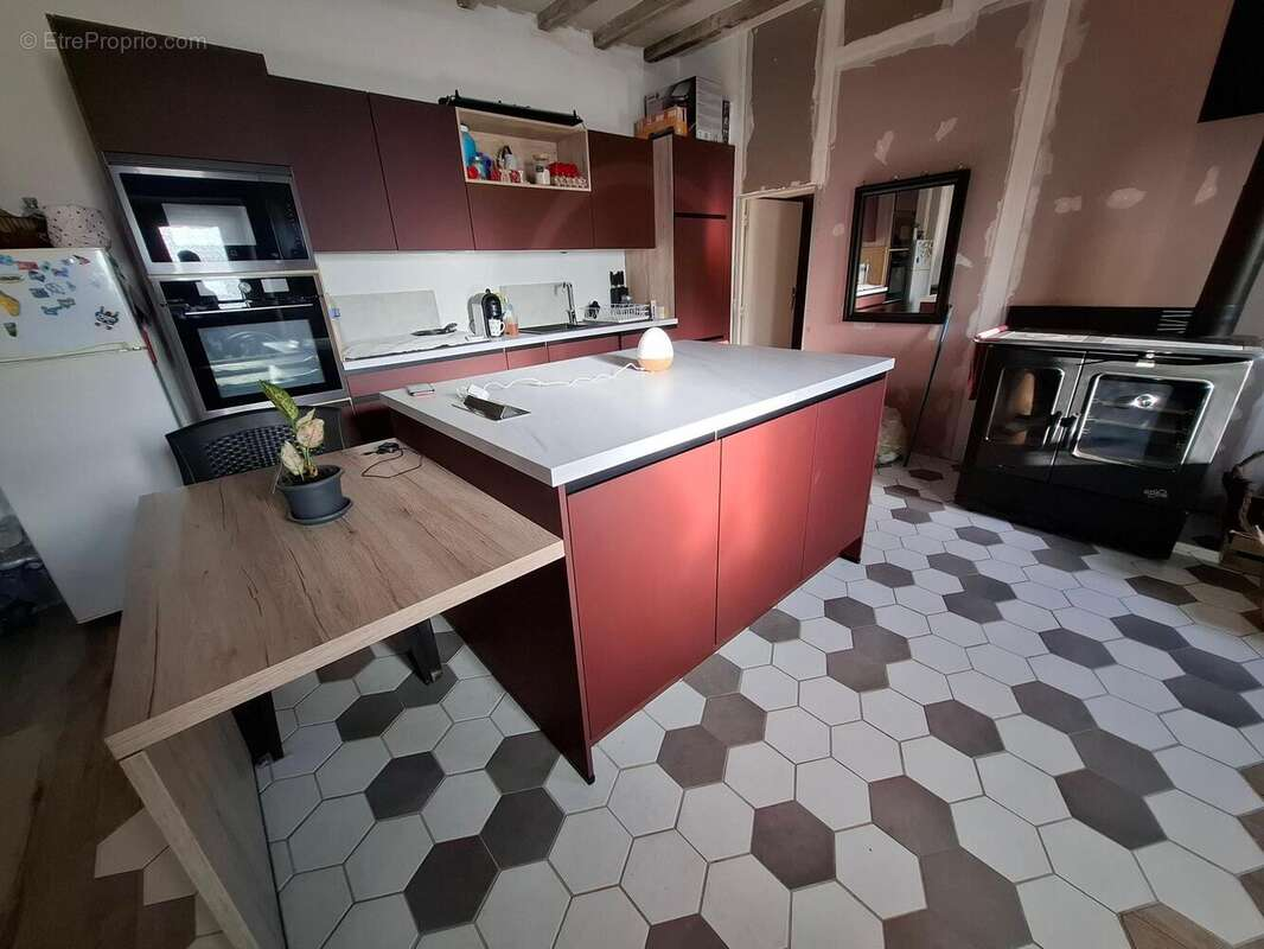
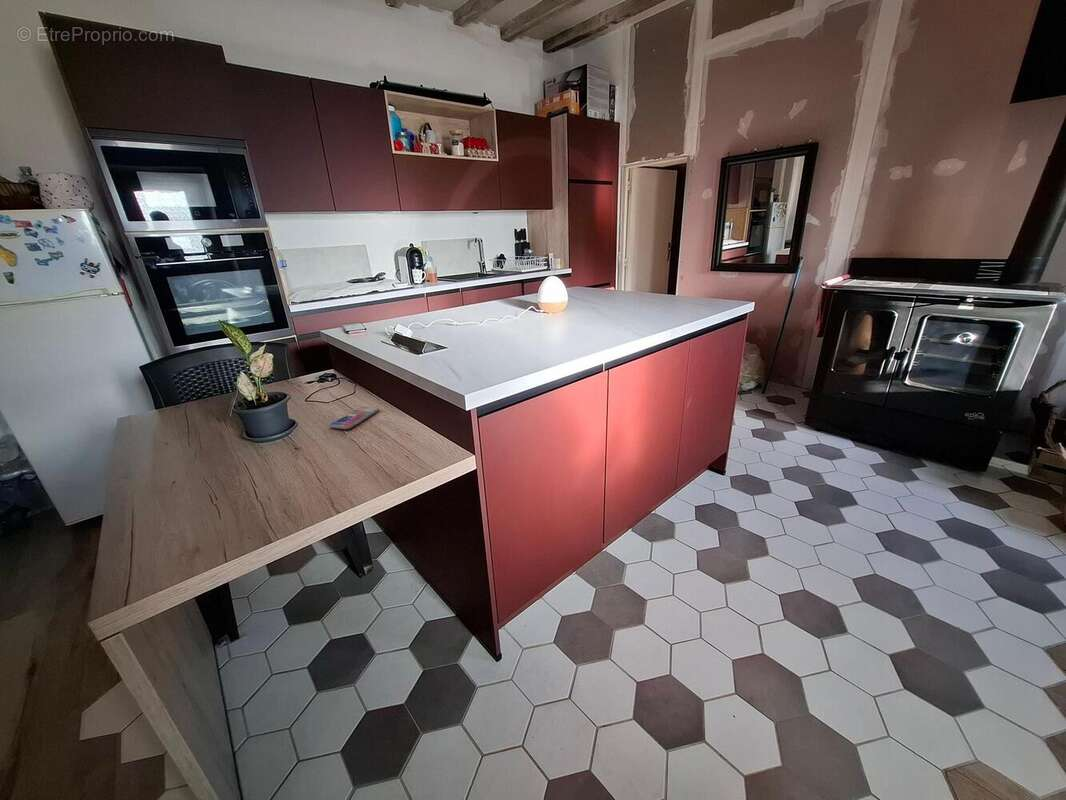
+ smartphone (354, 417)
